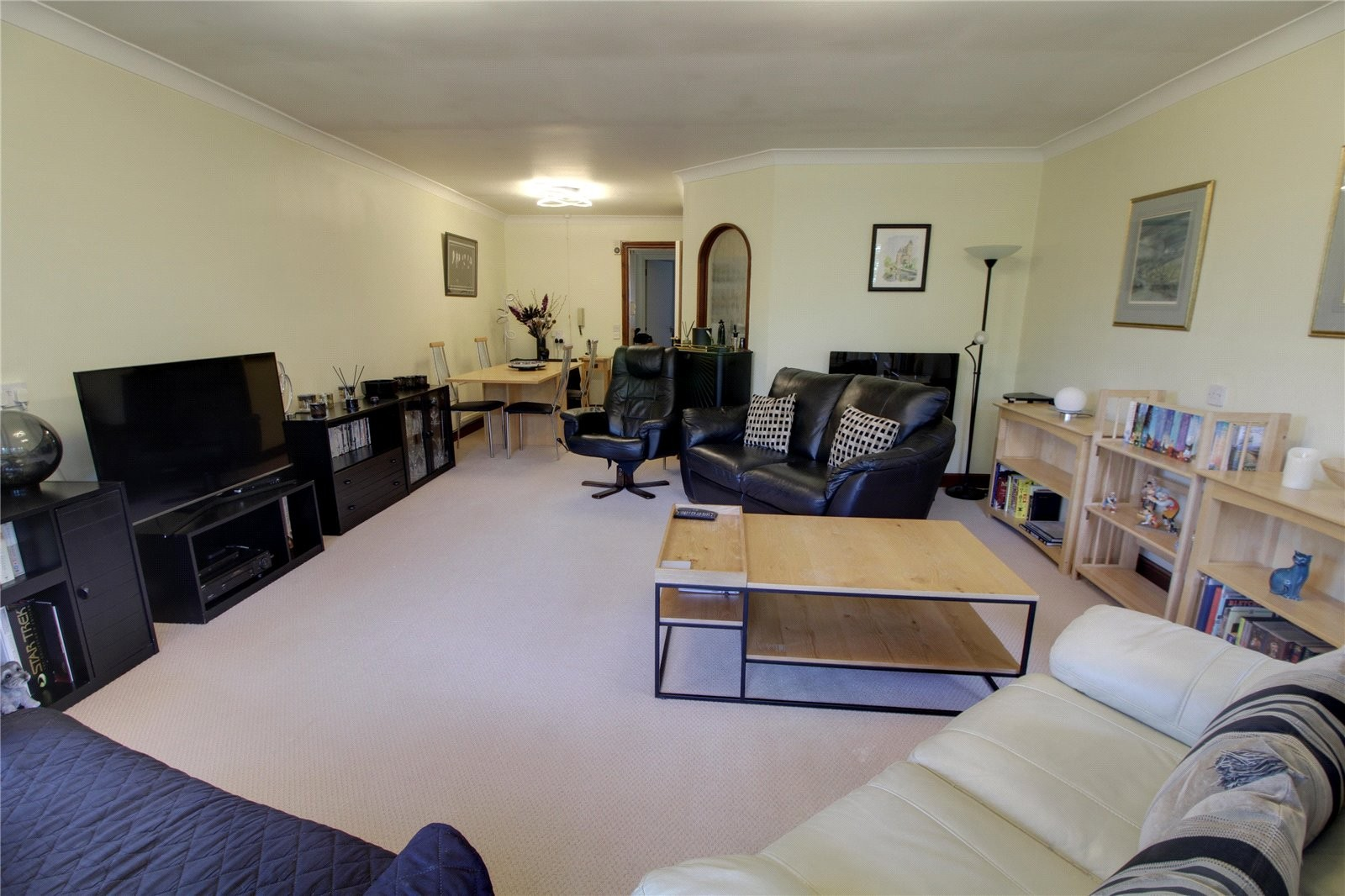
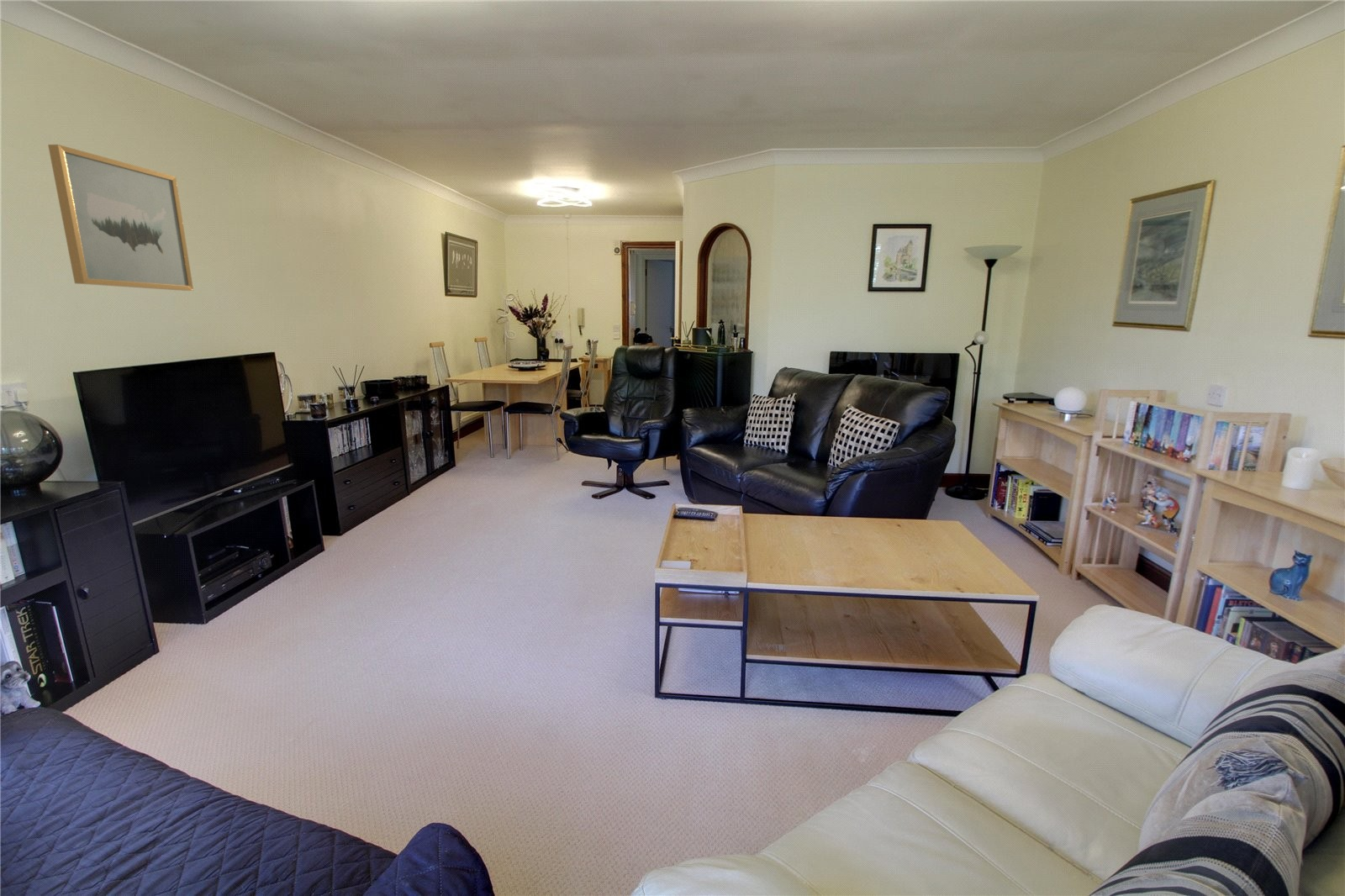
+ wall art (129, 225)
